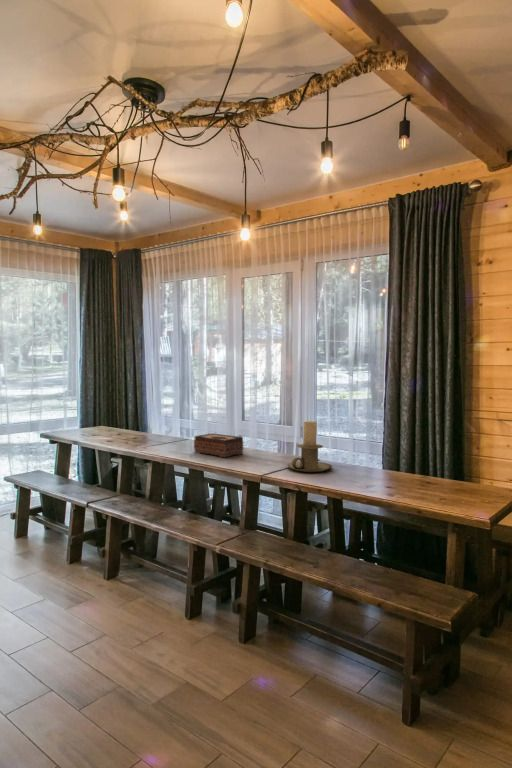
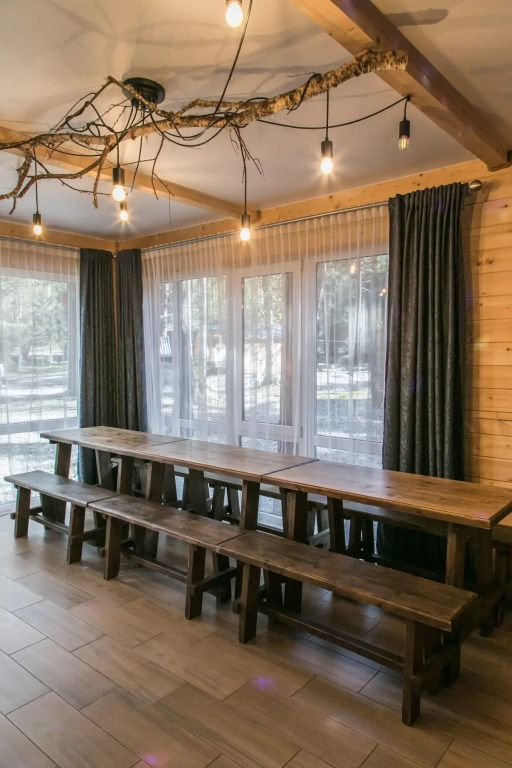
- tissue box (218, 444)
- candle holder (309, 444)
